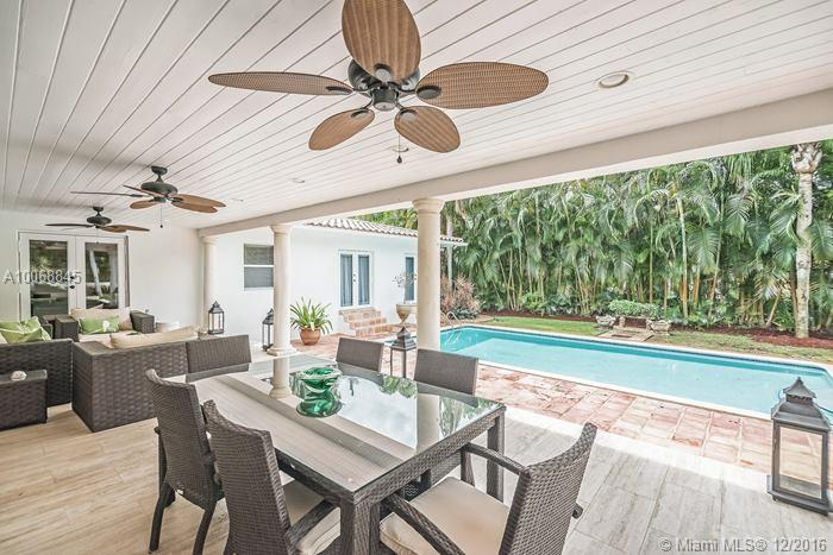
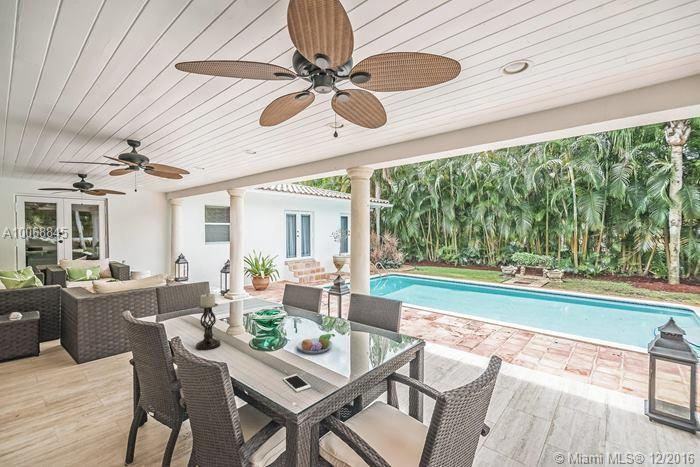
+ candle holder (209, 319)
+ fruit bowl (316, 341)
+ cell phone (296, 382)
